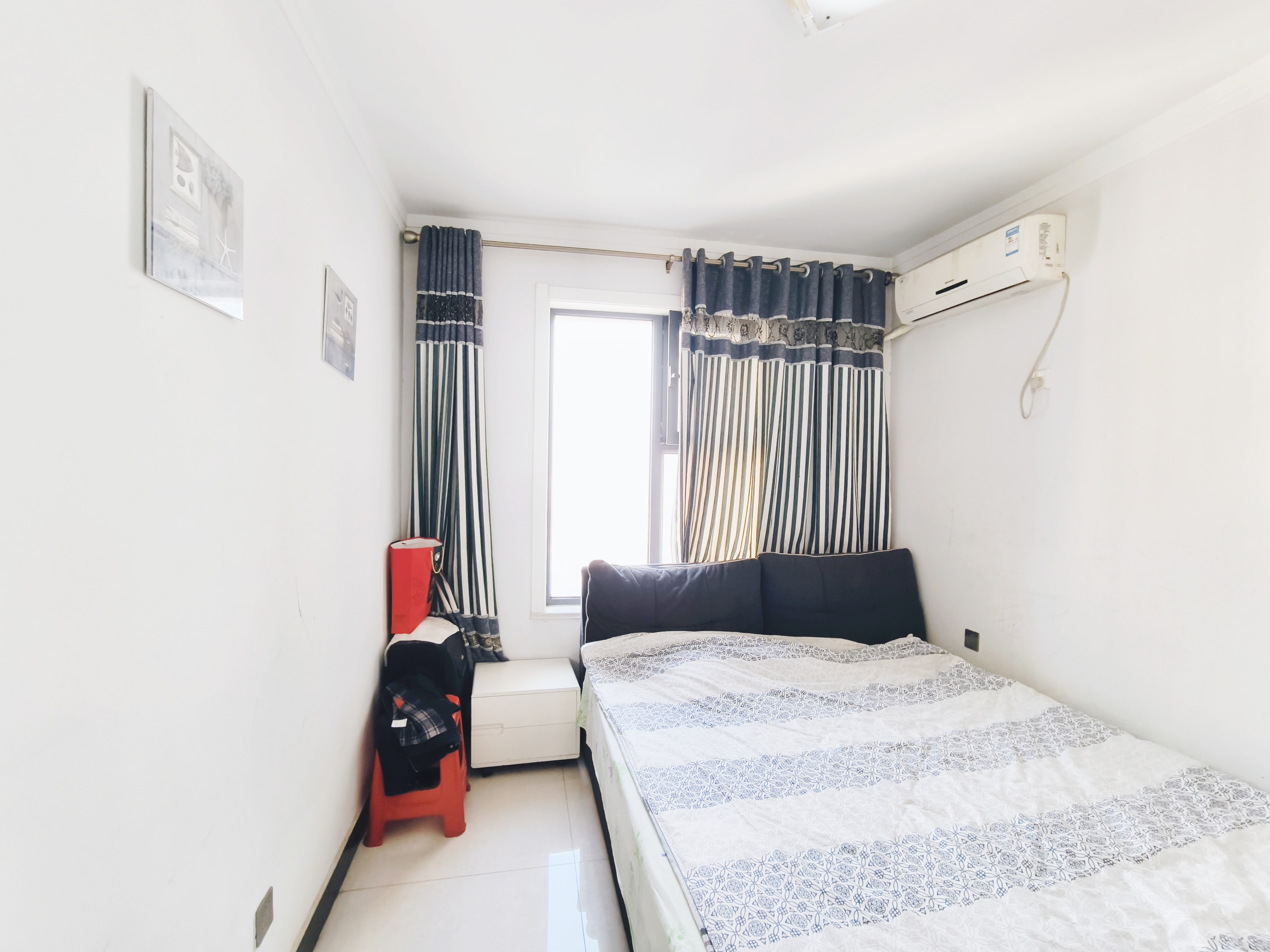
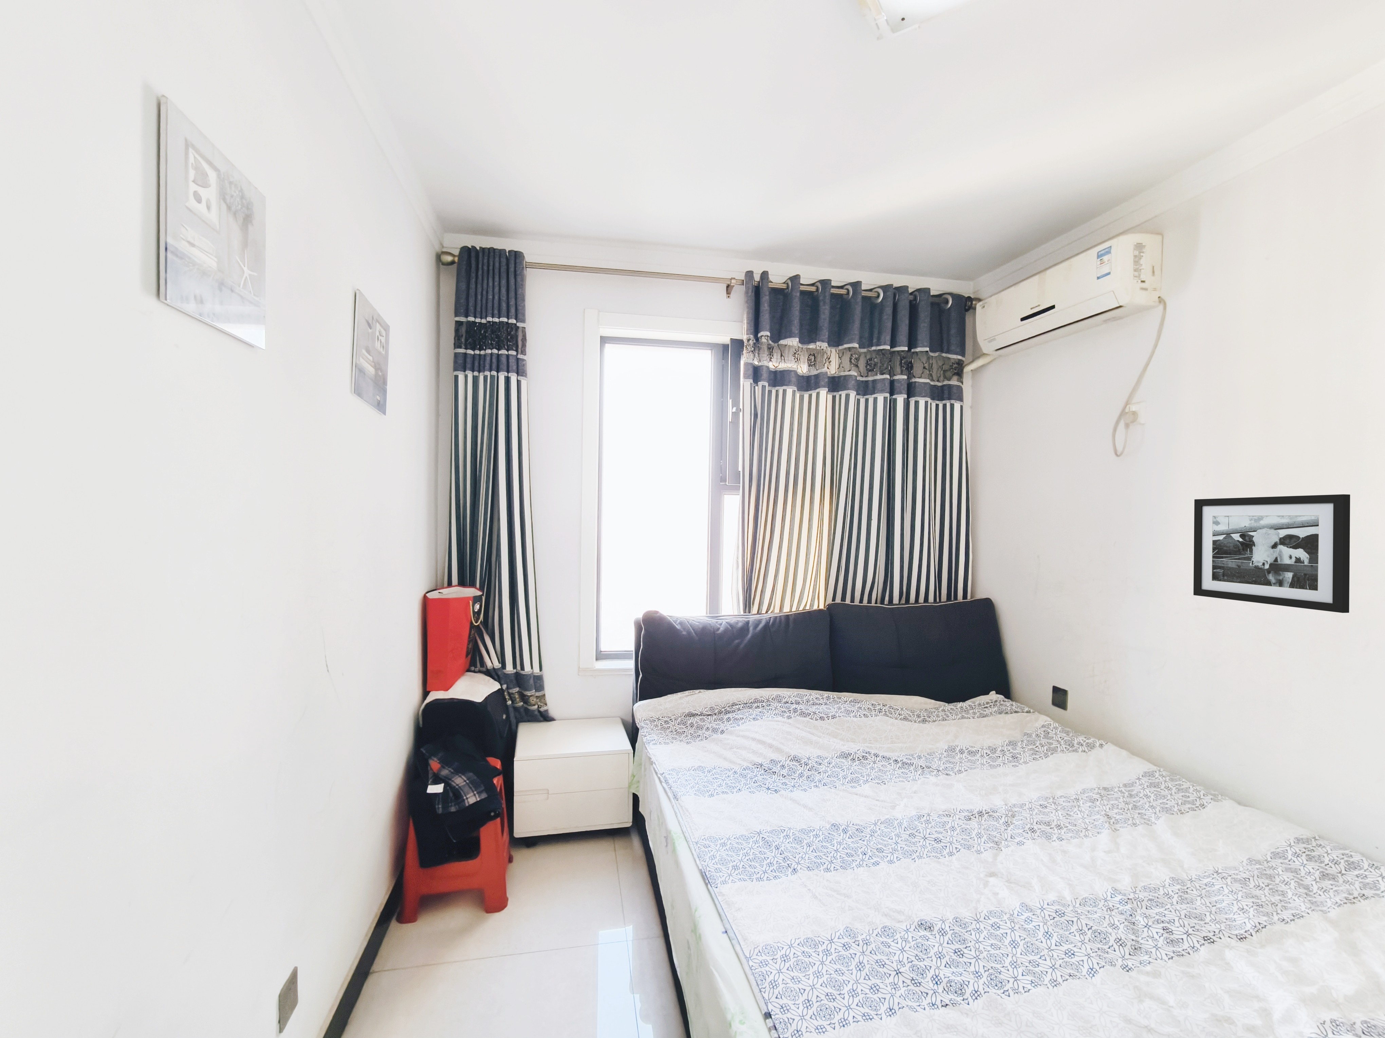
+ picture frame (1264, 550)
